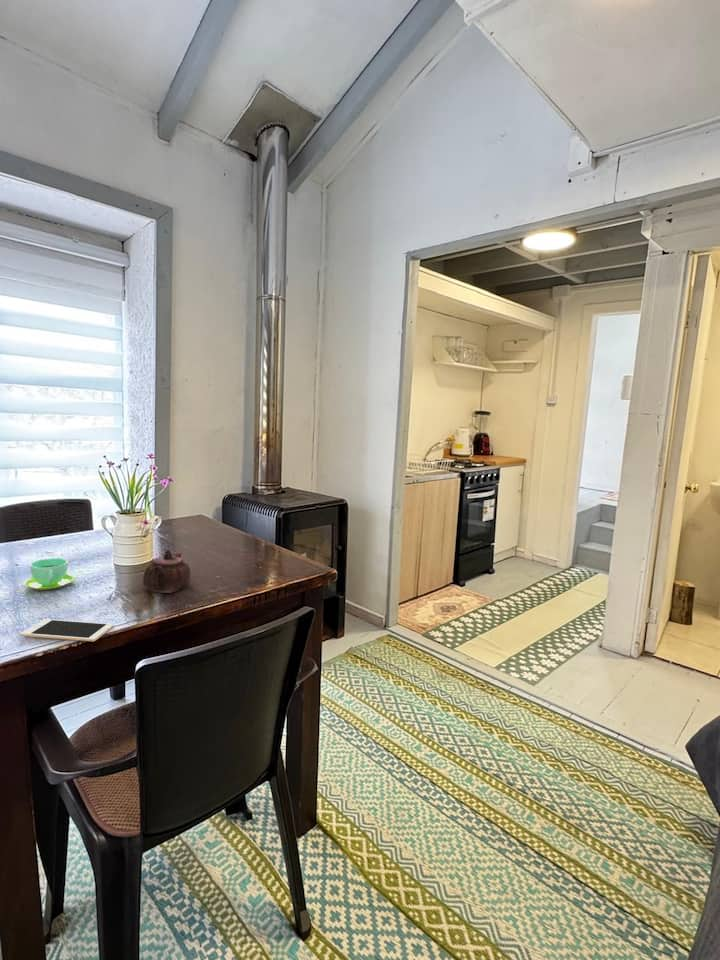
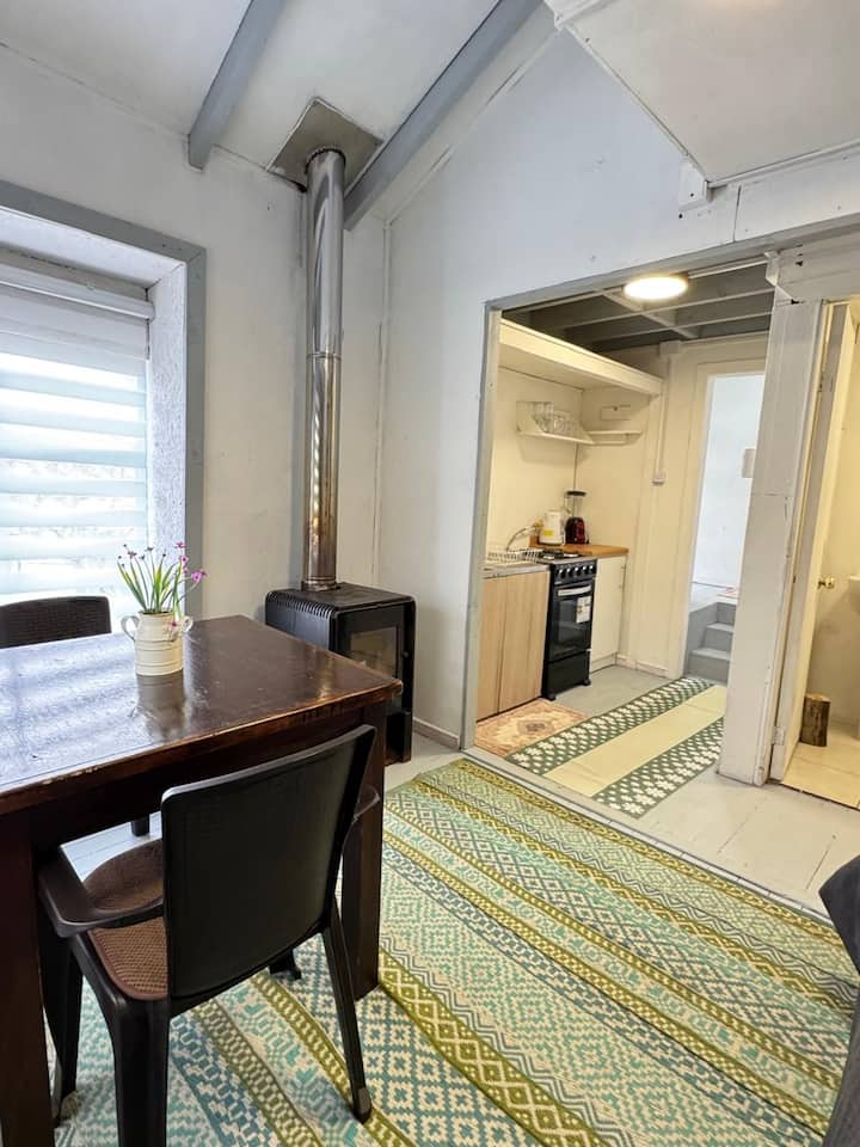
- teapot (166, 569)
- cup (49, 574)
- cell phone (68, 629)
